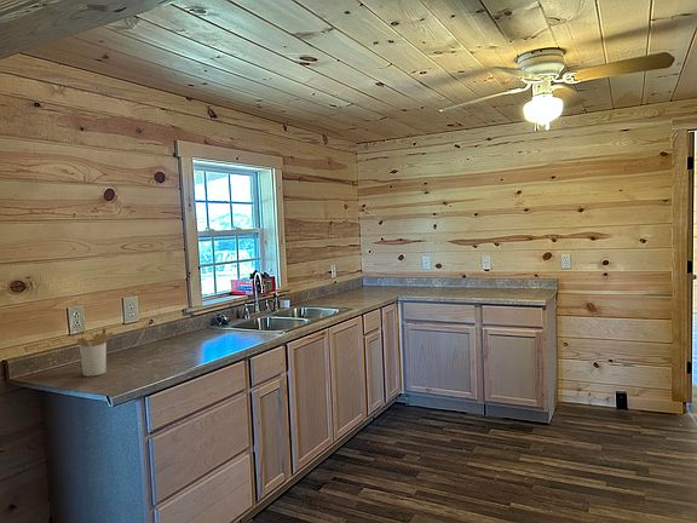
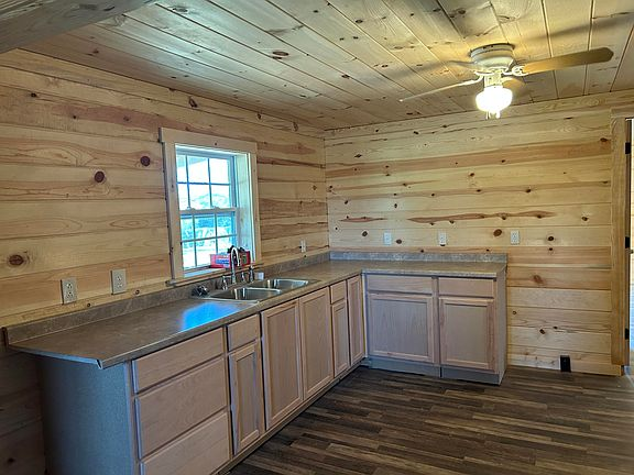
- utensil holder (97, 351)
